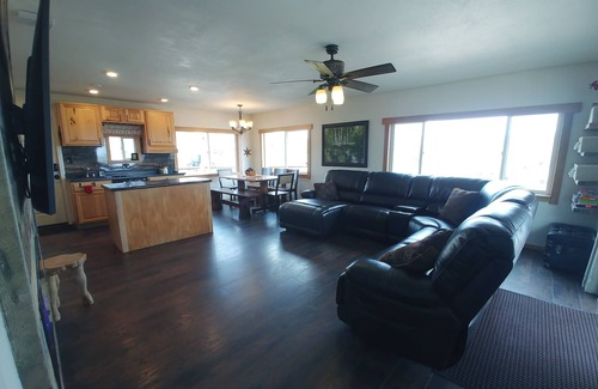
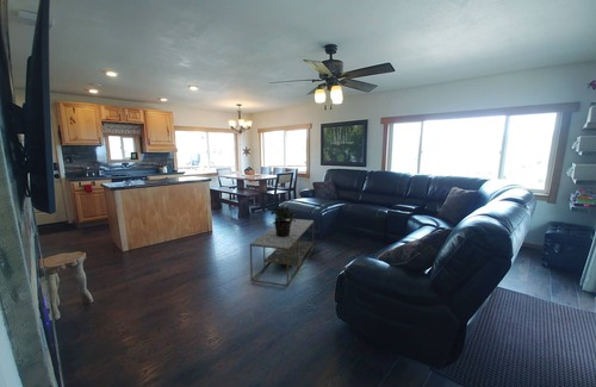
+ potted plant (281, 219)
+ coffee table (286, 246)
